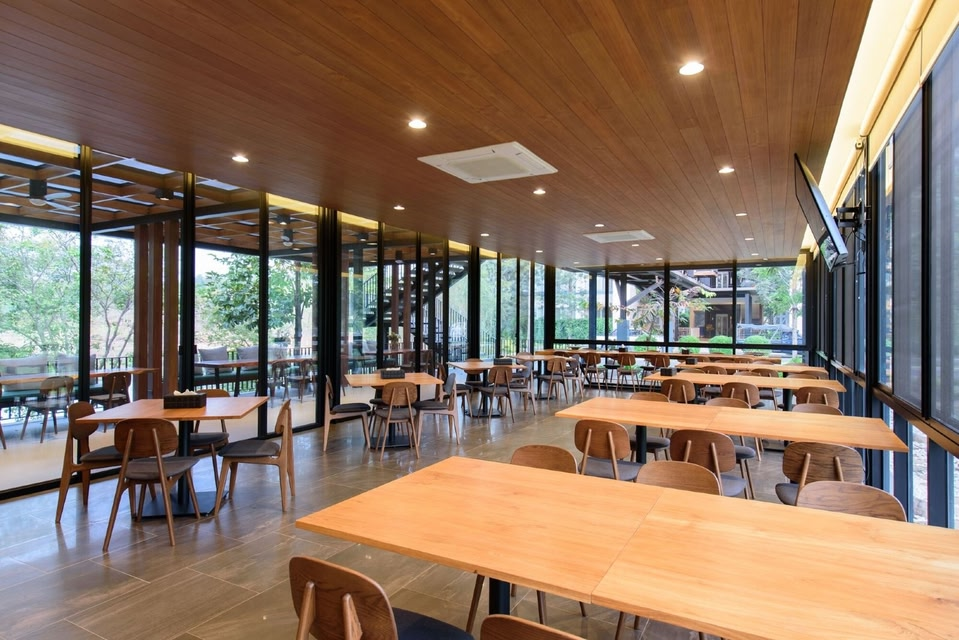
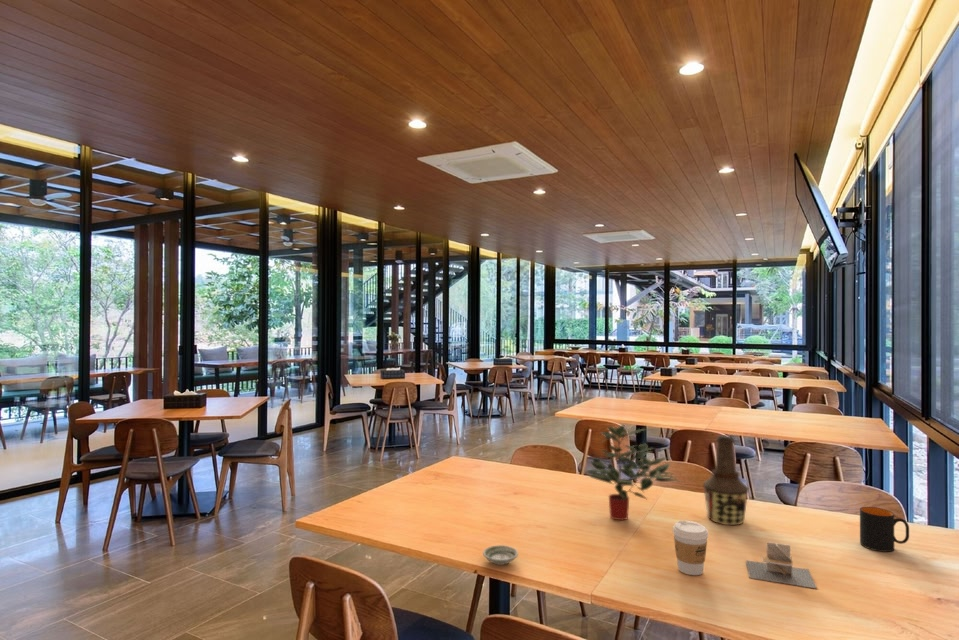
+ coffee cup (690, 547)
+ potted plant (632, 474)
+ saucer (500, 556)
+ mug (884, 529)
+ bottle (726, 477)
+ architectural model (779, 559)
